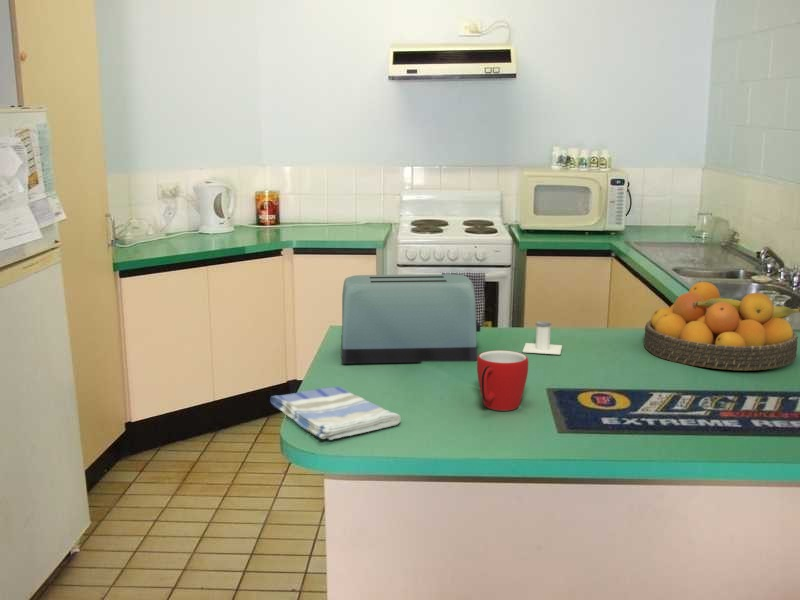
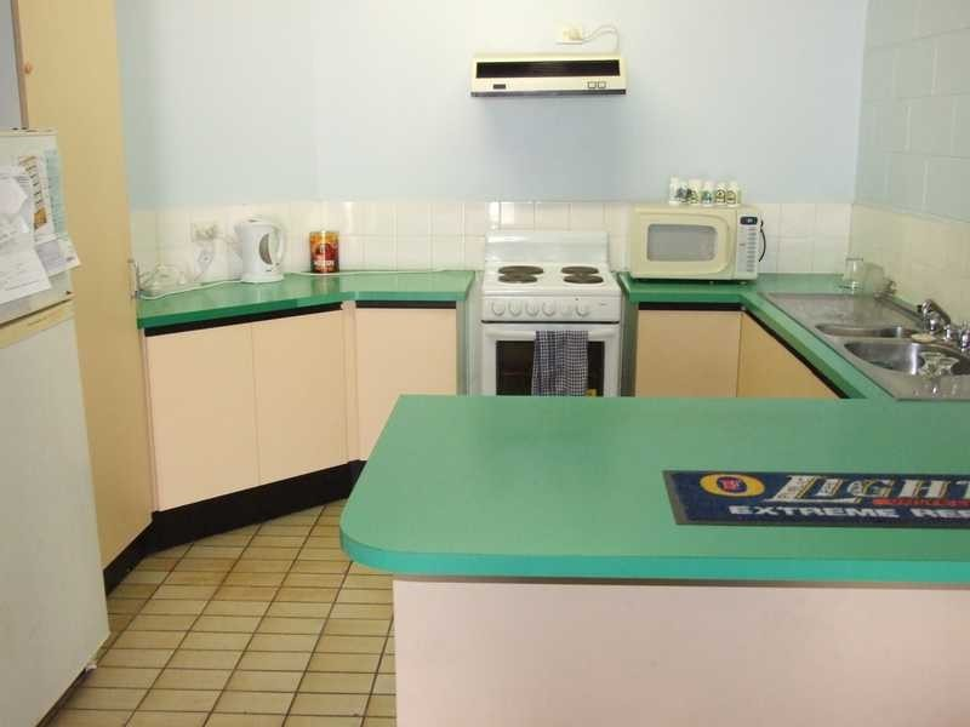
- salt shaker (543, 335)
- dish towel (333, 408)
- toaster (409, 316)
- fruit bowl (719, 320)
- mug (498, 383)
